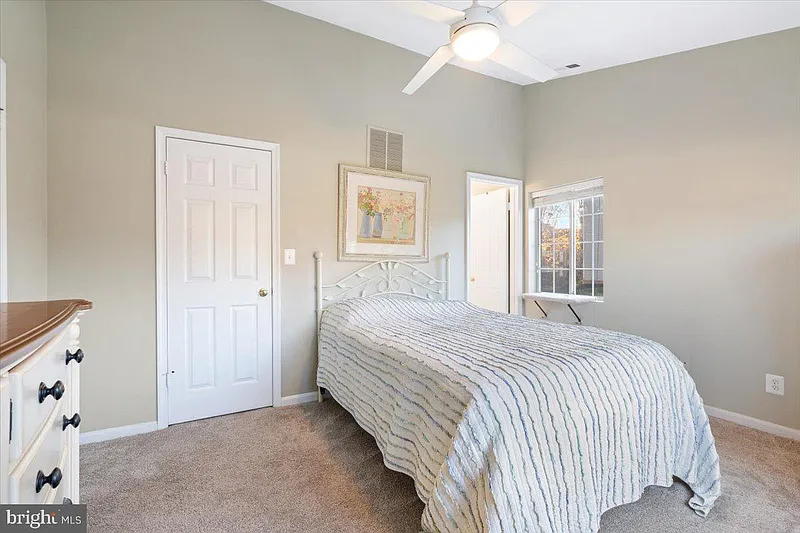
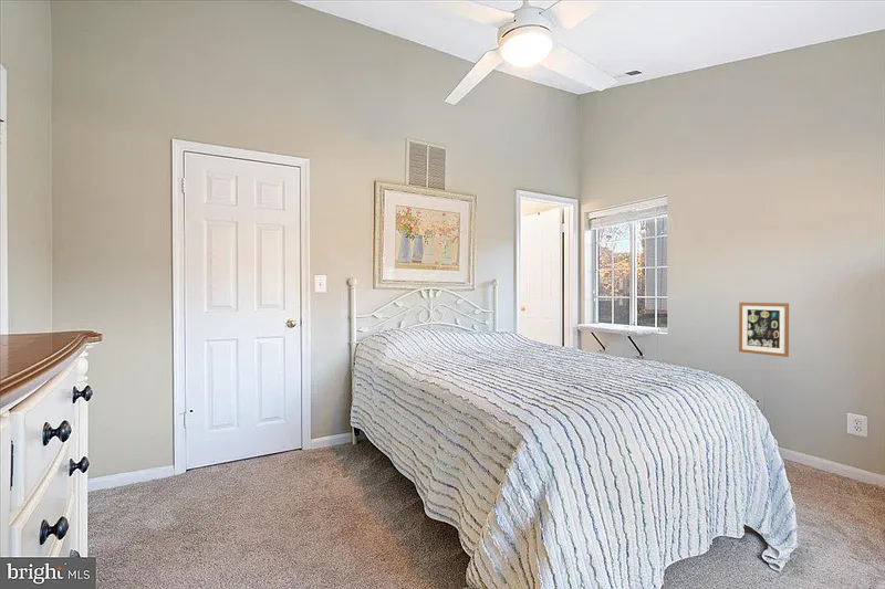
+ wall art (762, 328)
